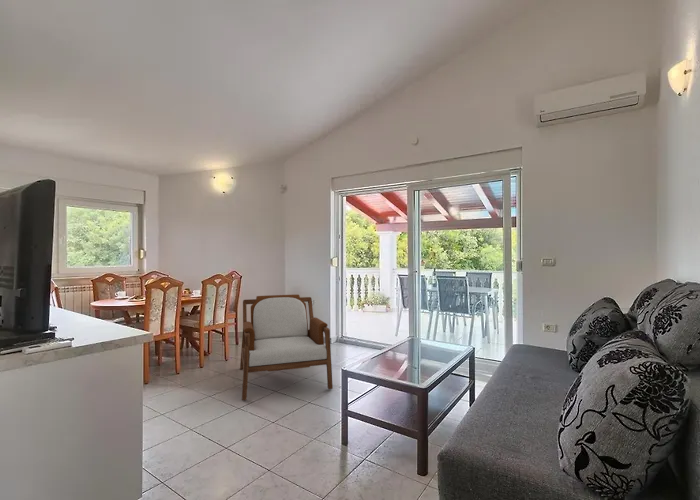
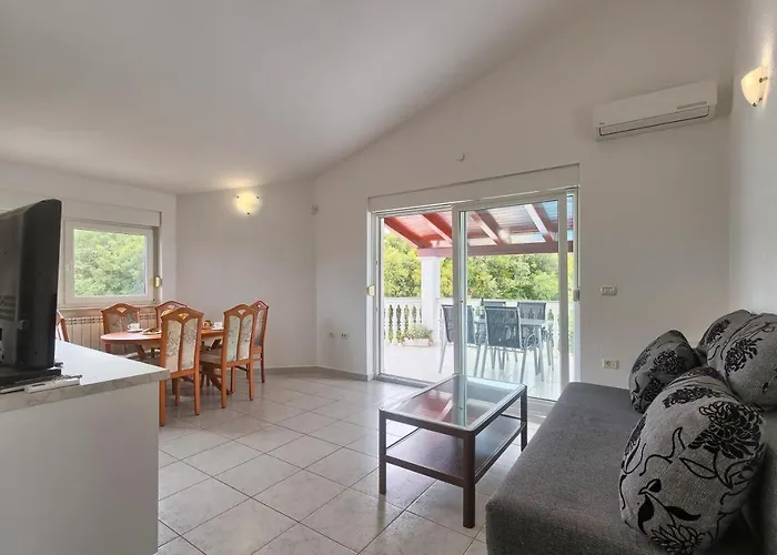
- armchair (282, 338)
